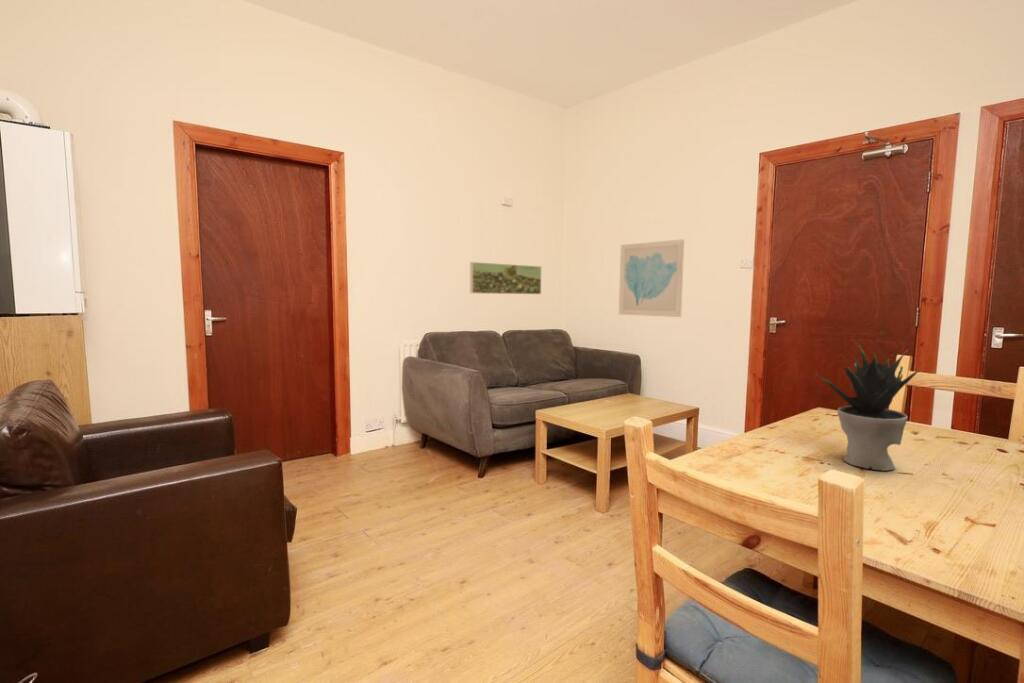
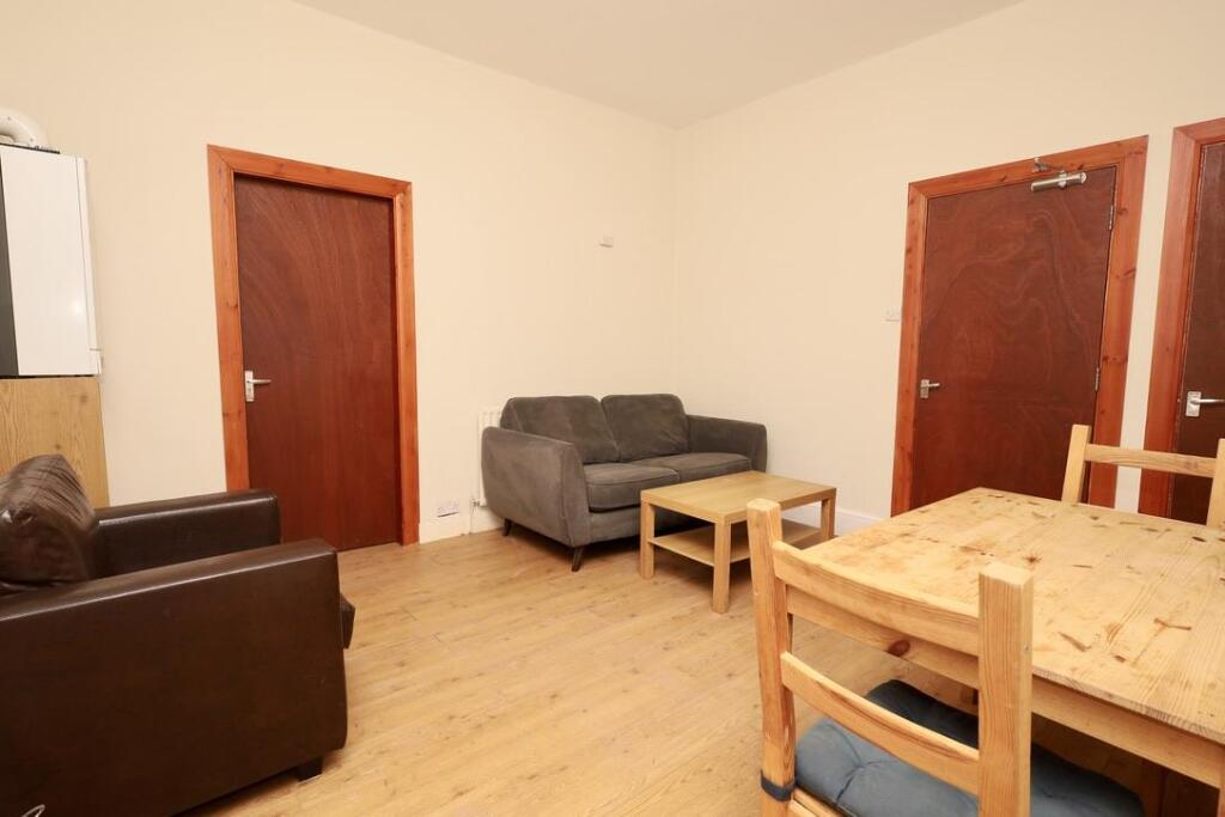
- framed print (507, 279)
- wall art (649, 279)
- potted plant (878, 406)
